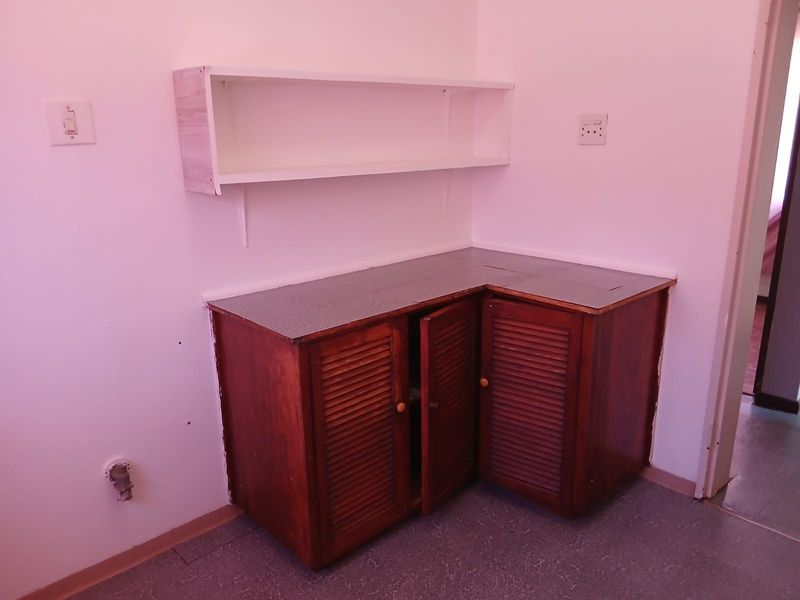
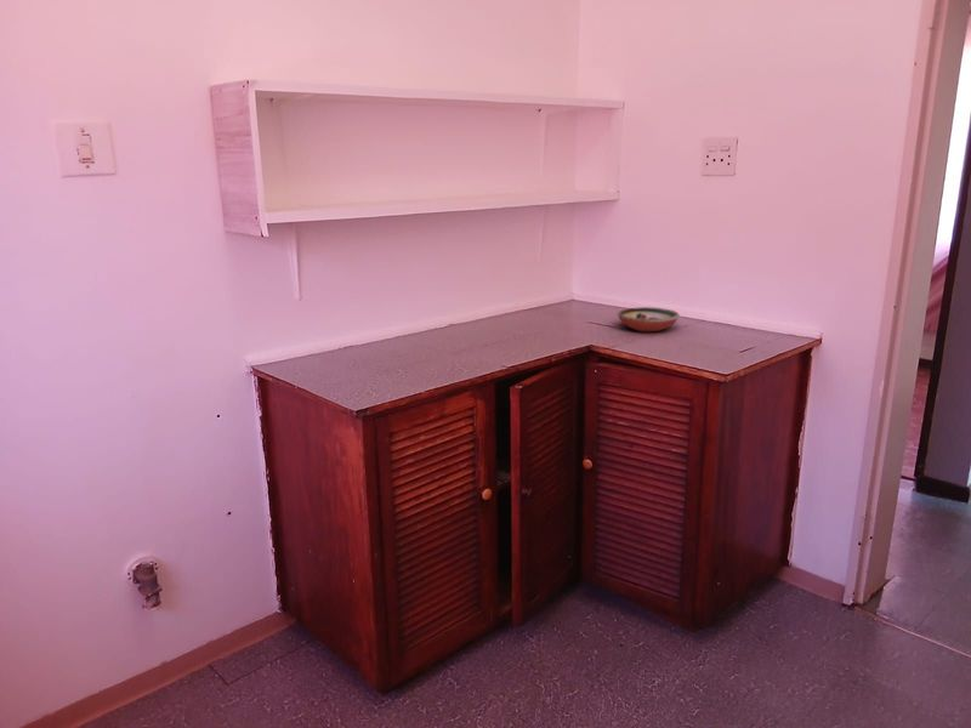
+ decorative bowl (647, 320)
